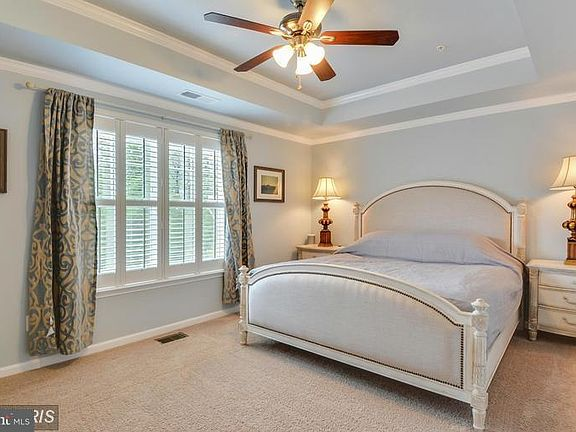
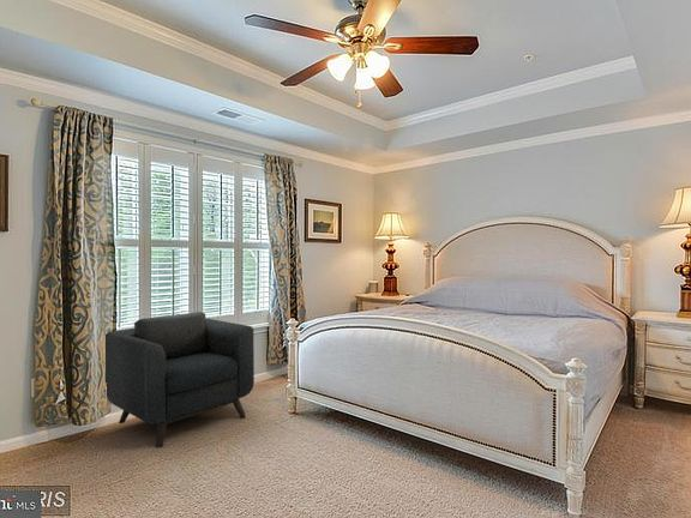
+ armchair (182, 368)
